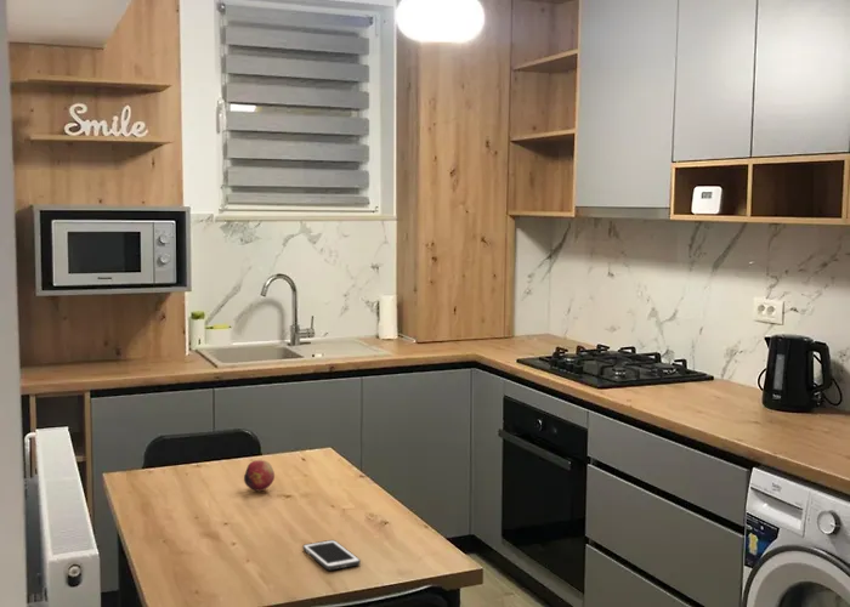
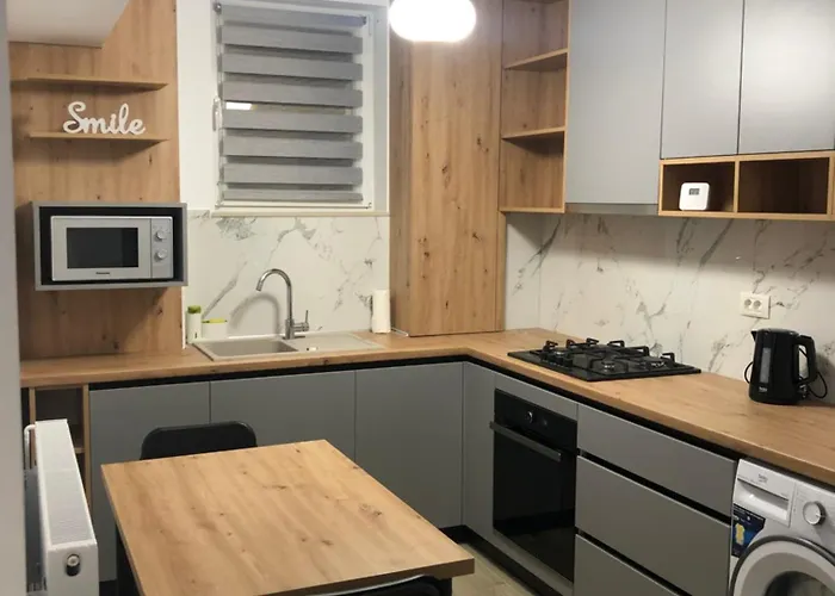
- cell phone (330, 554)
- fruit (259, 476)
